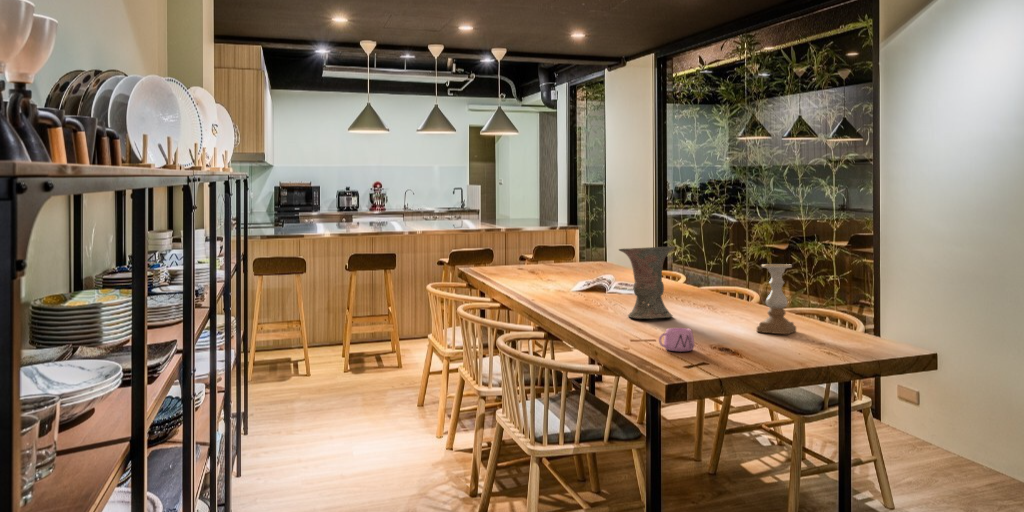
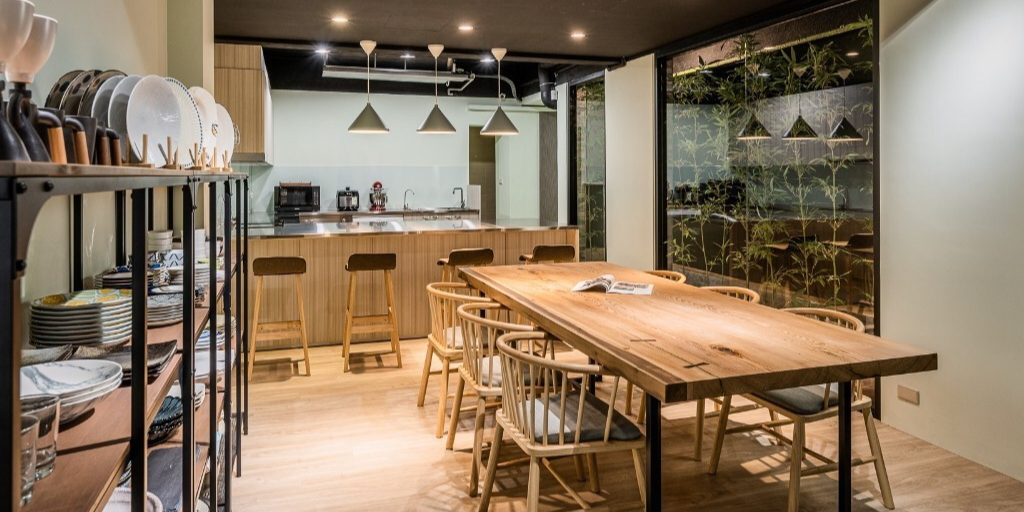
- mug (675, 339)
- candle holder (776, 298)
- vase (646, 281)
